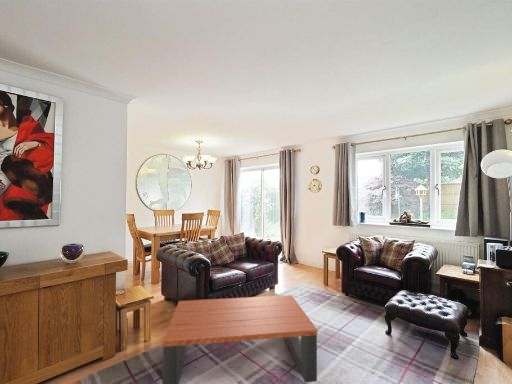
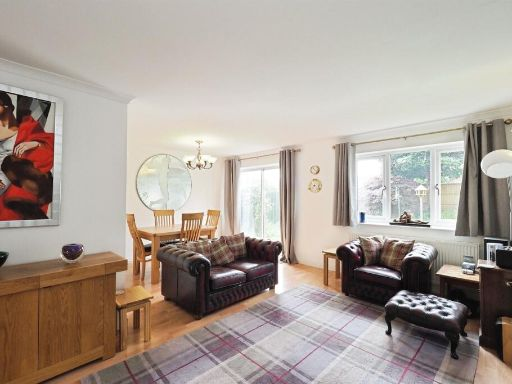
- coffee table (239, 336)
